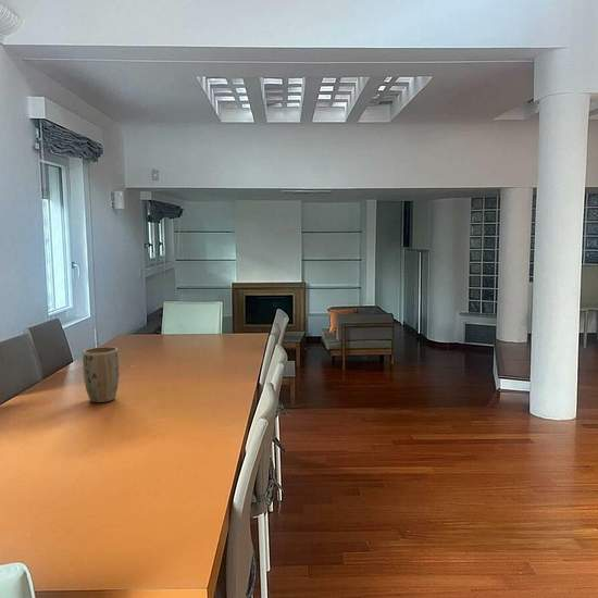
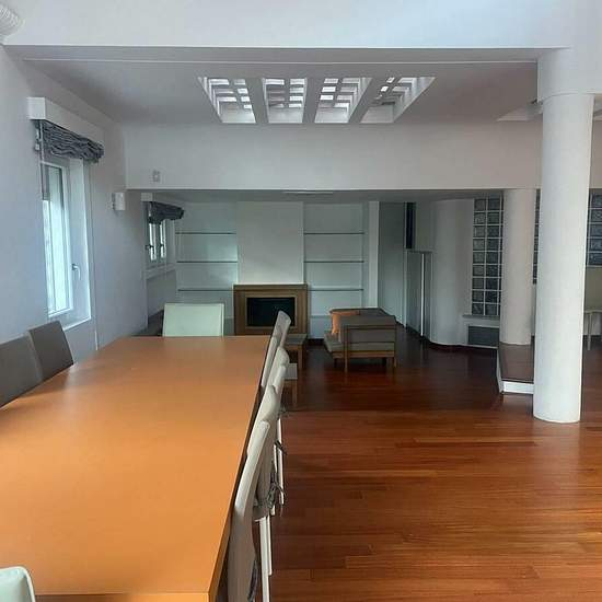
- plant pot (101, 374)
